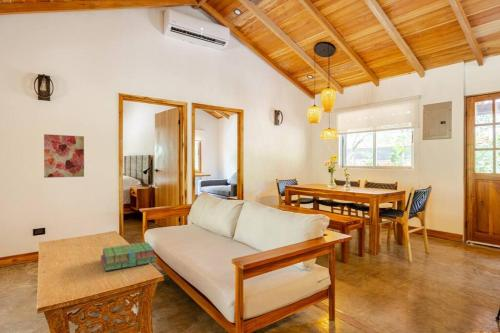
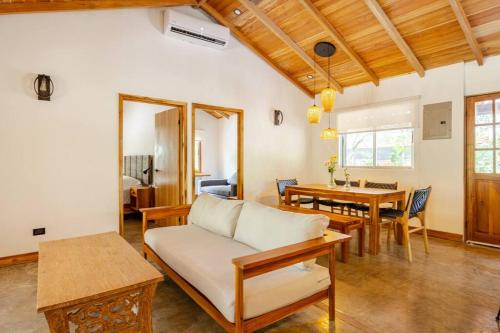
- stack of books (128, 254)
- wall art (64, 156)
